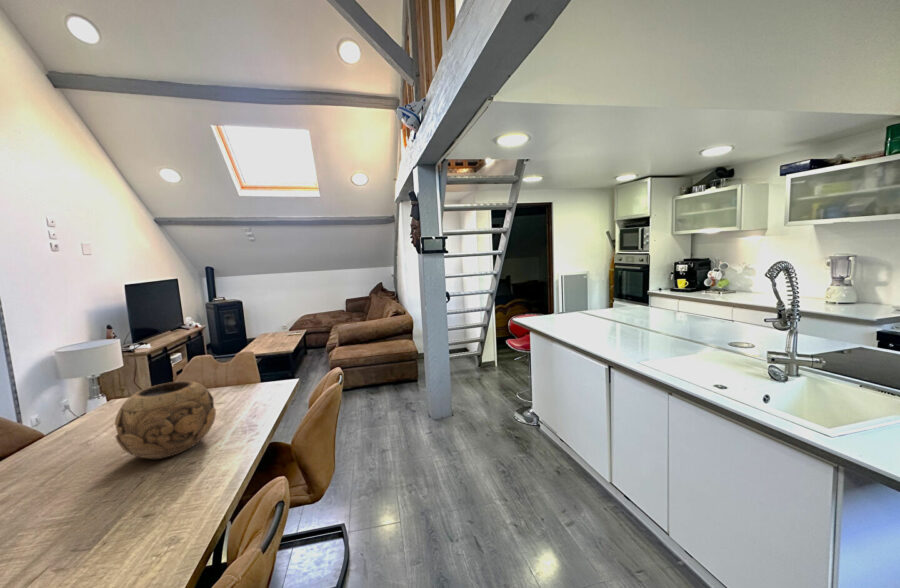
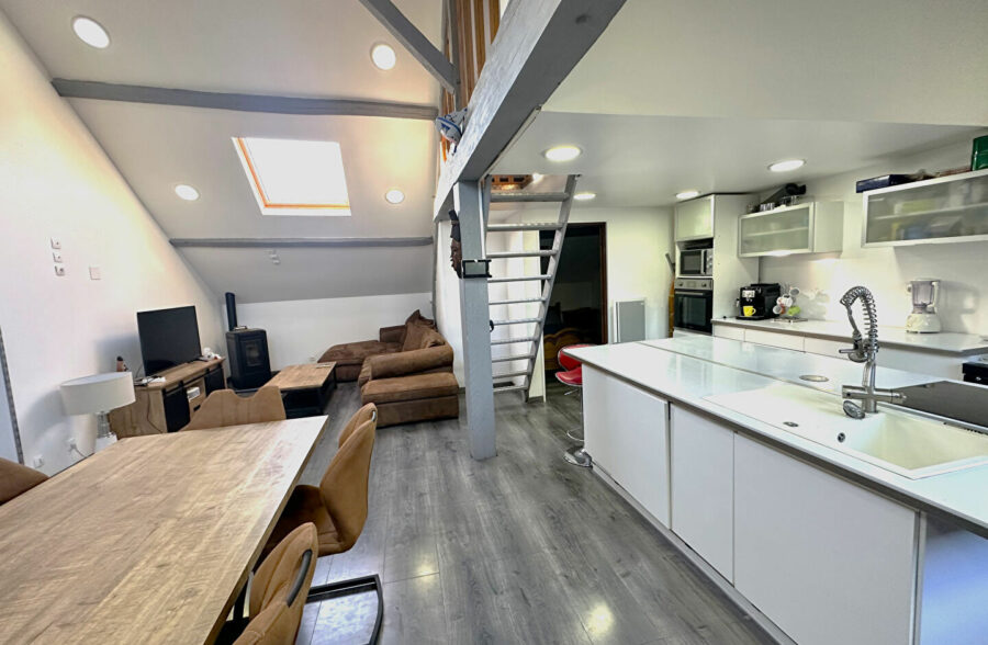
- decorative bowl (168, 418)
